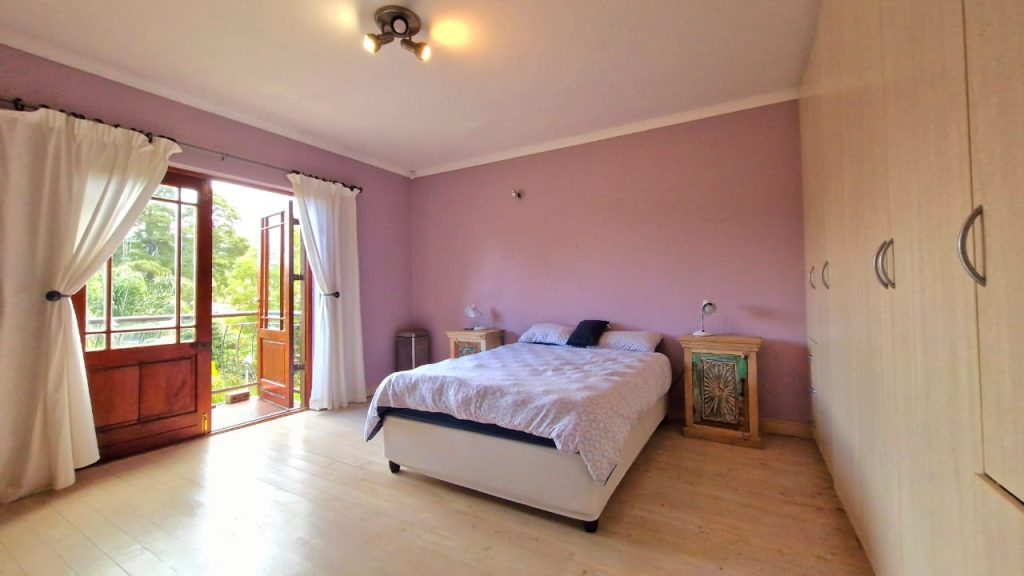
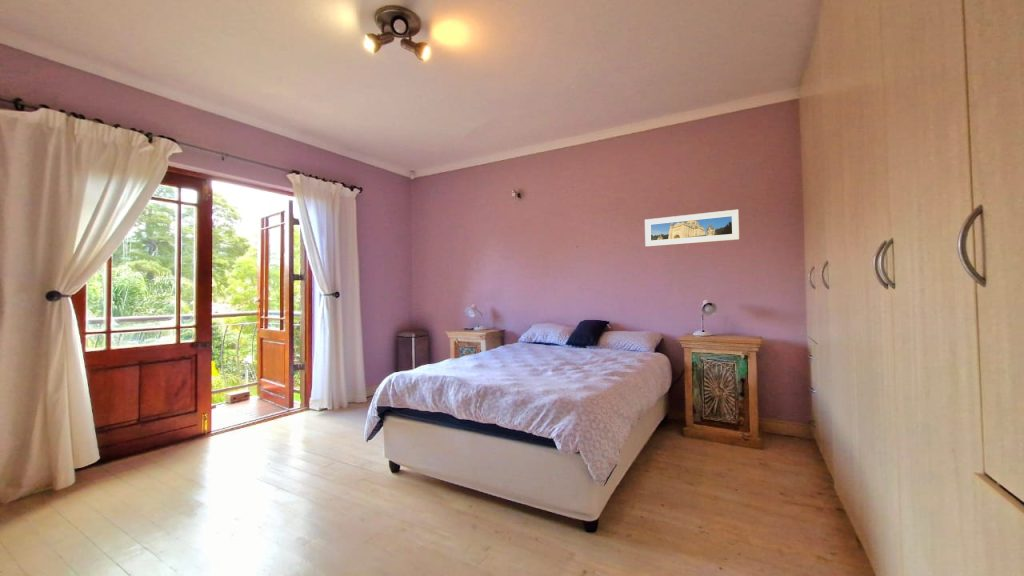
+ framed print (689, 229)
